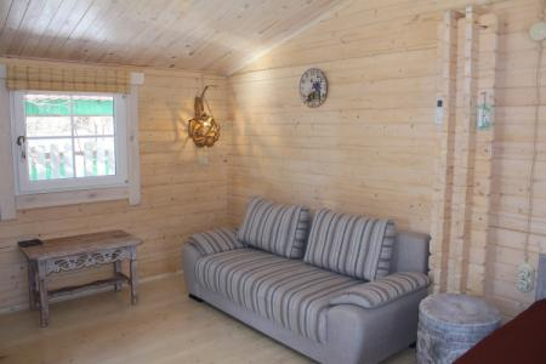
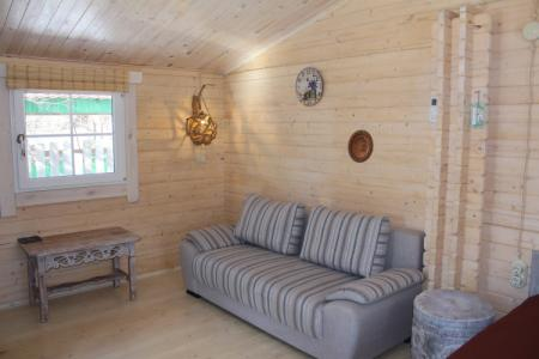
+ decorative plate (361, 146)
